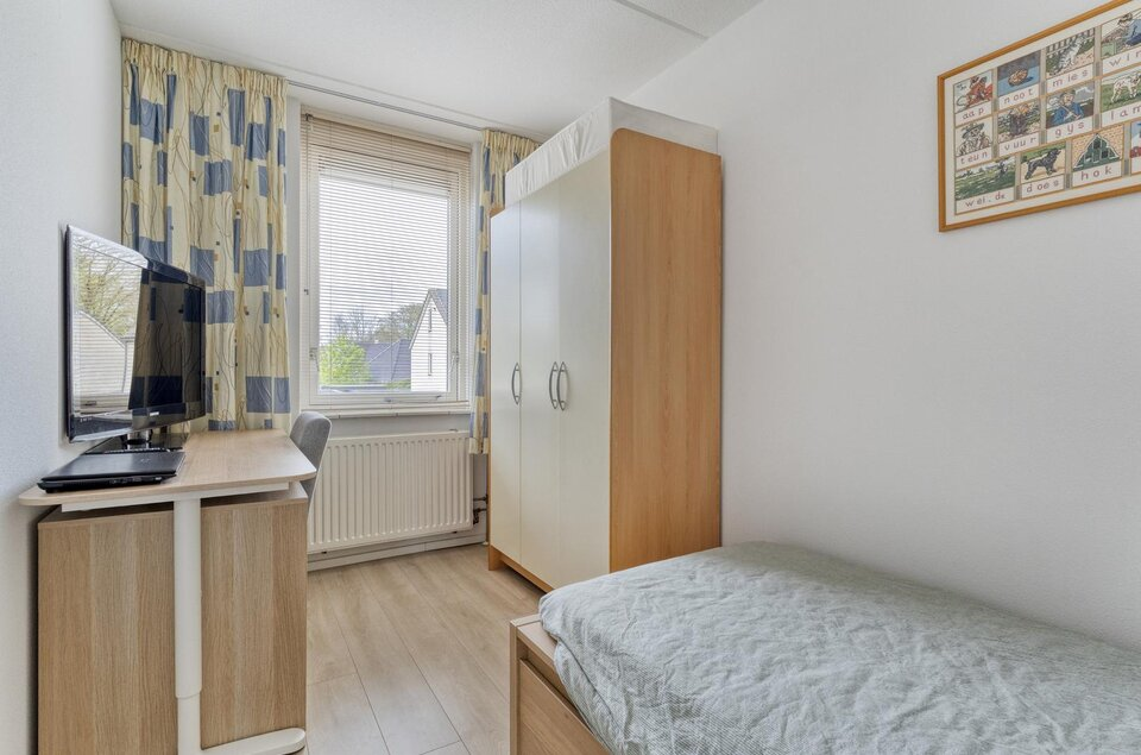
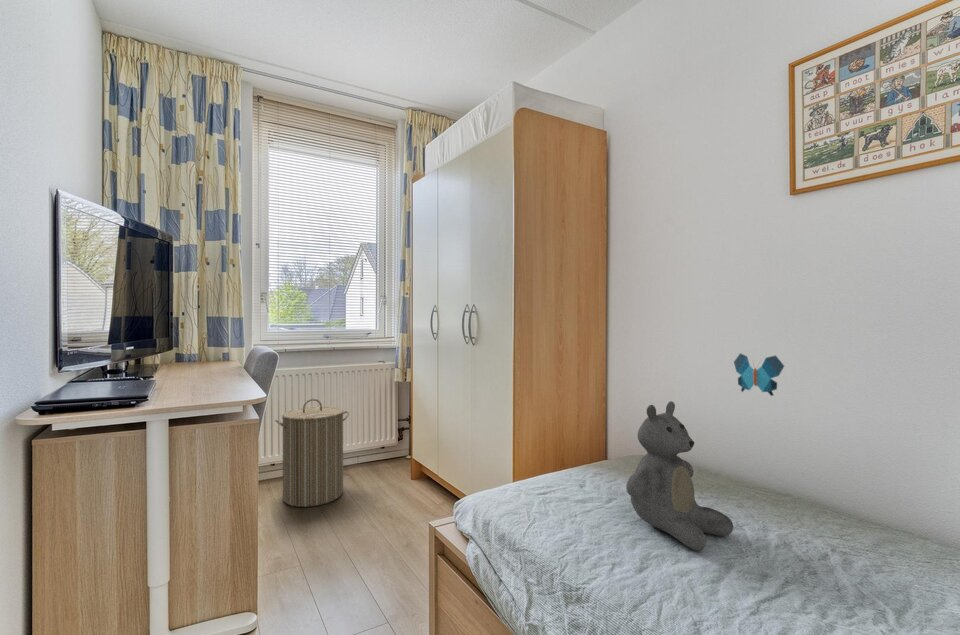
+ laundry hamper (313, 447)
+ decorative butterfly (756, 374)
+ teddy bear (678, 468)
